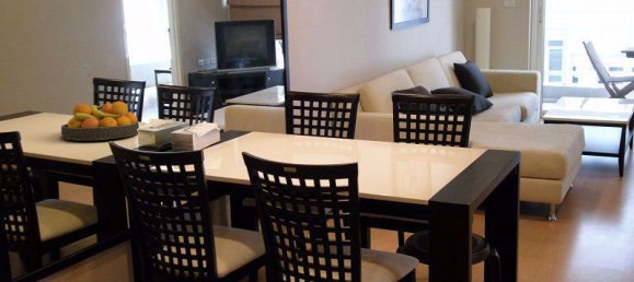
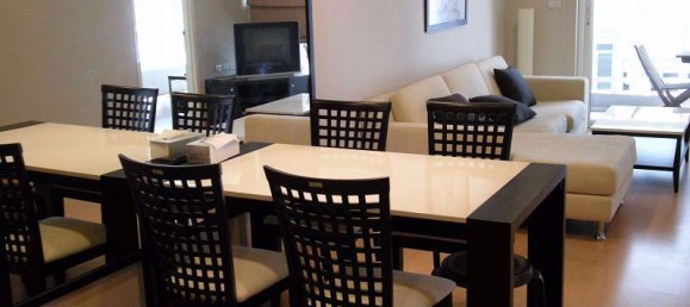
- fruit bowl (100, 118)
